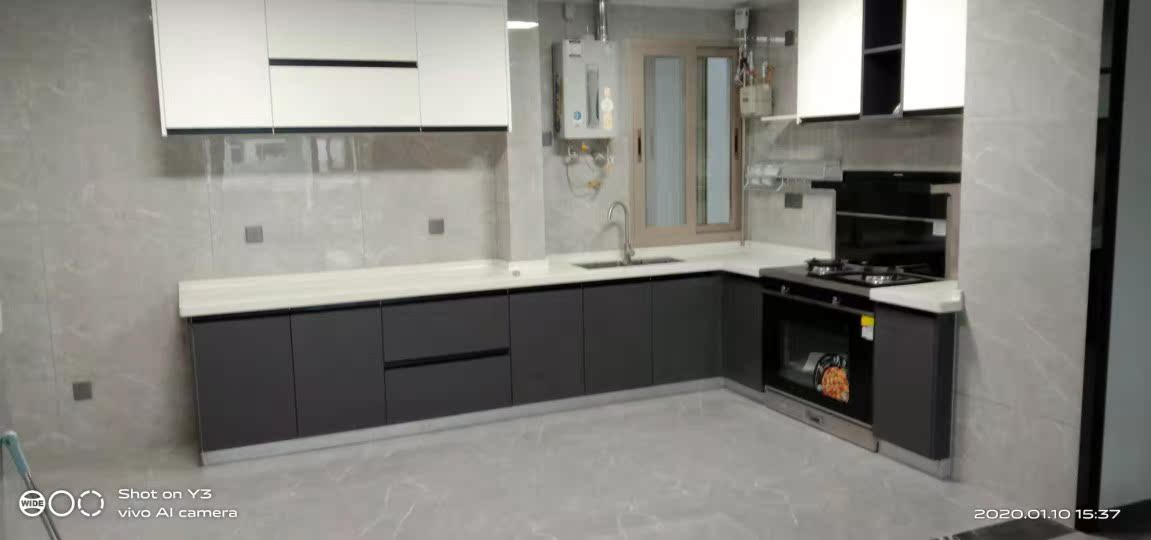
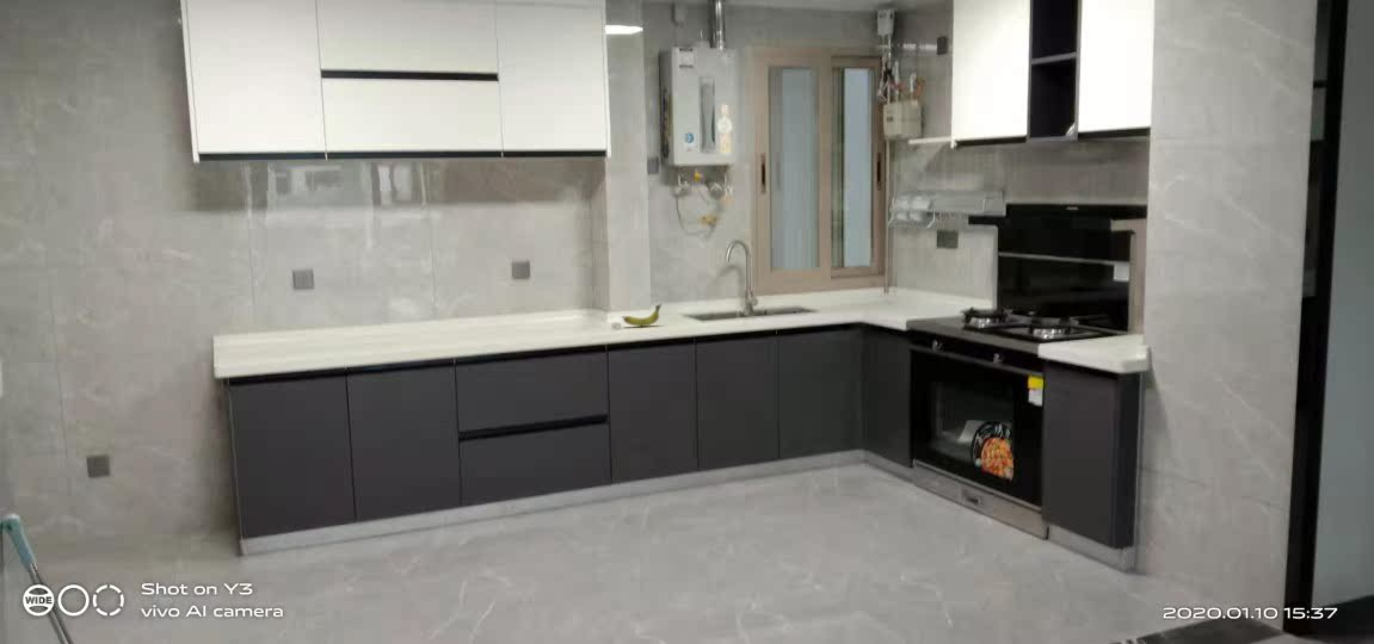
+ fruit (642, 318)
